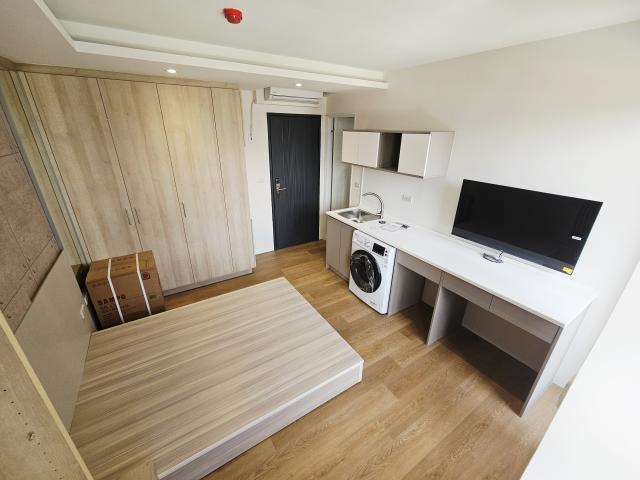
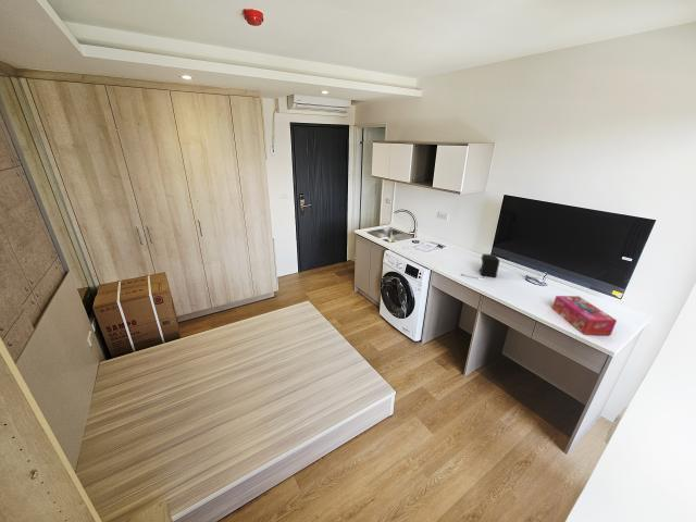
+ coffee maker (482, 264)
+ tissue box (581, 313)
